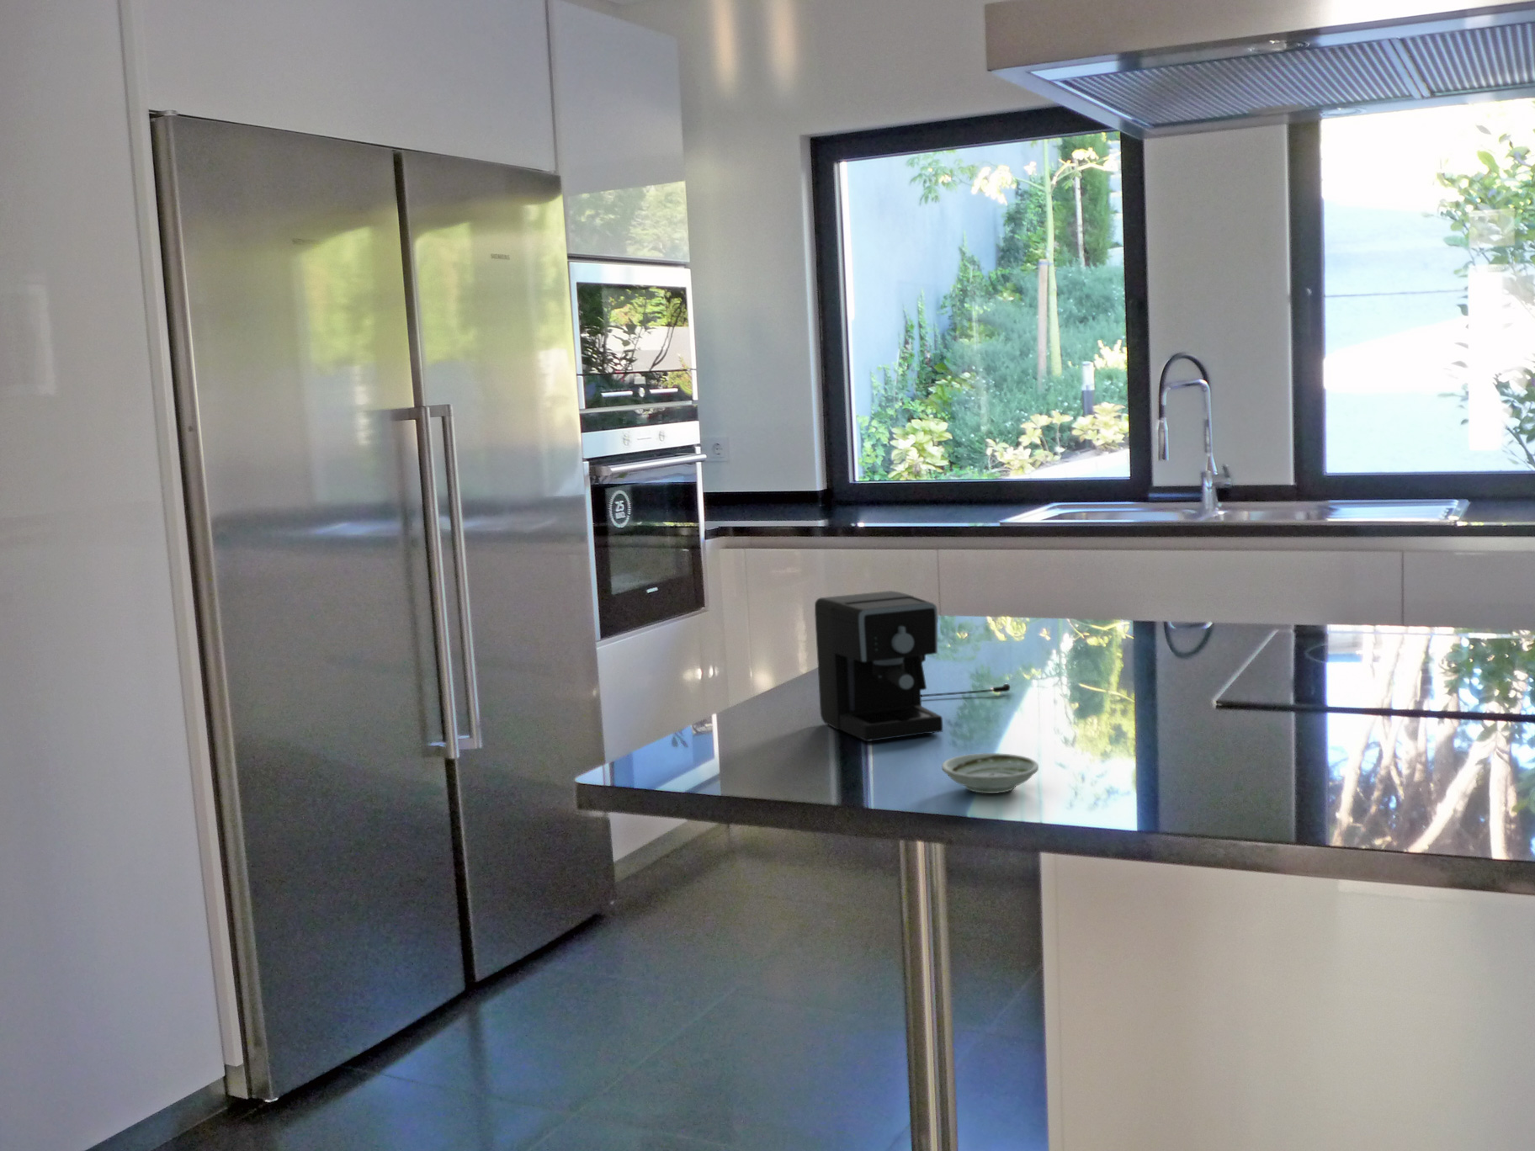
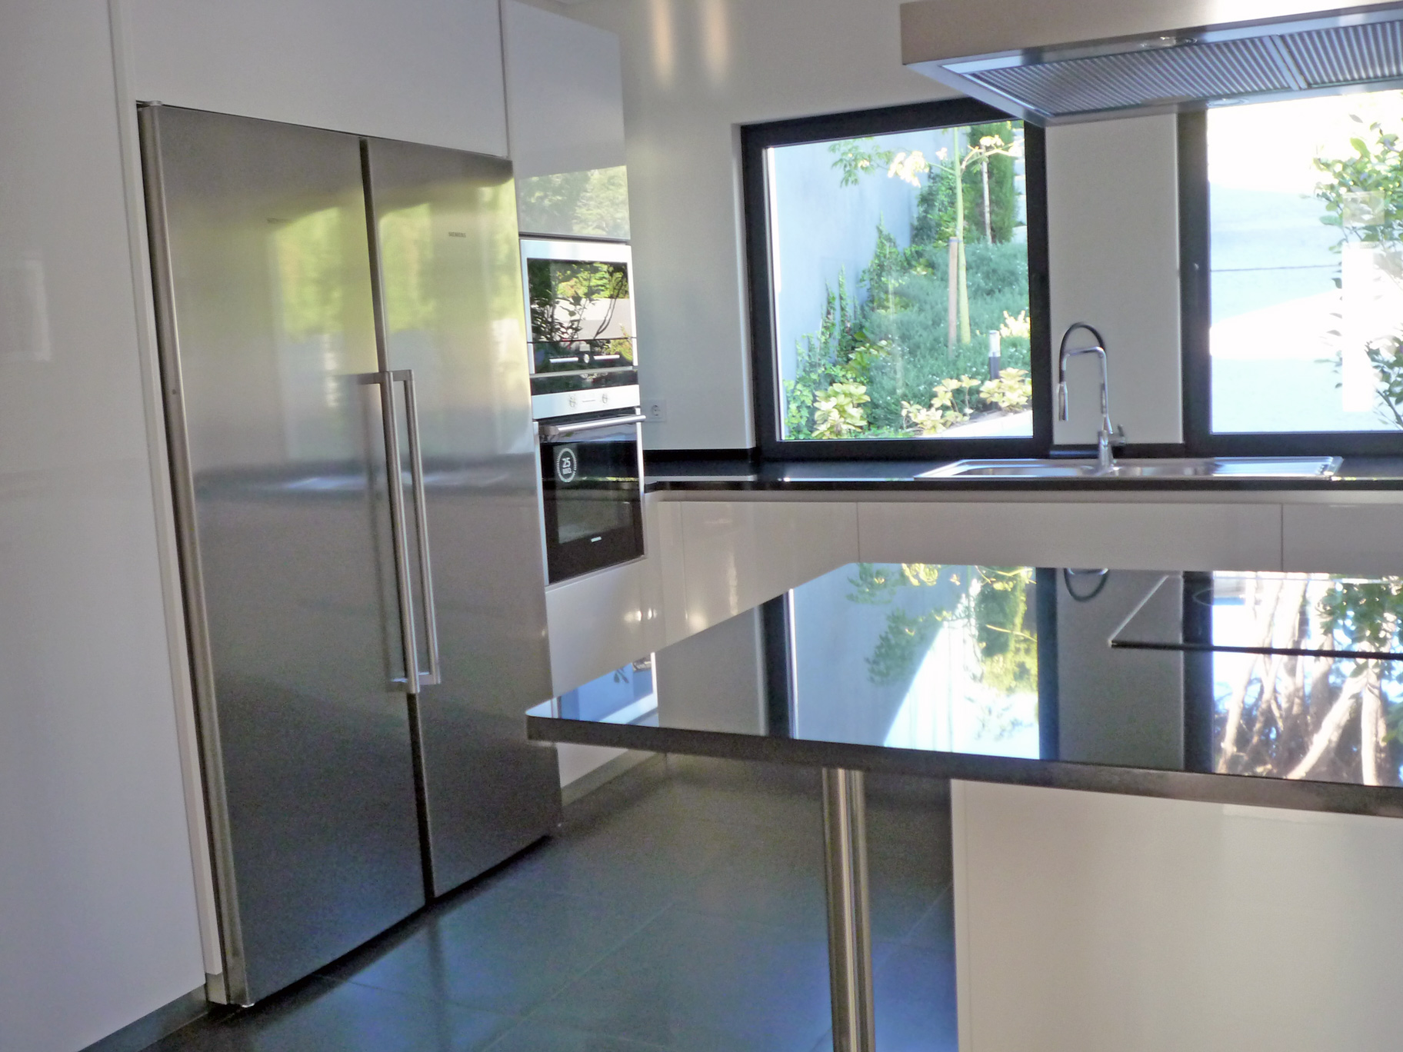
- coffee maker (937, 652)
- saucer (990, 775)
